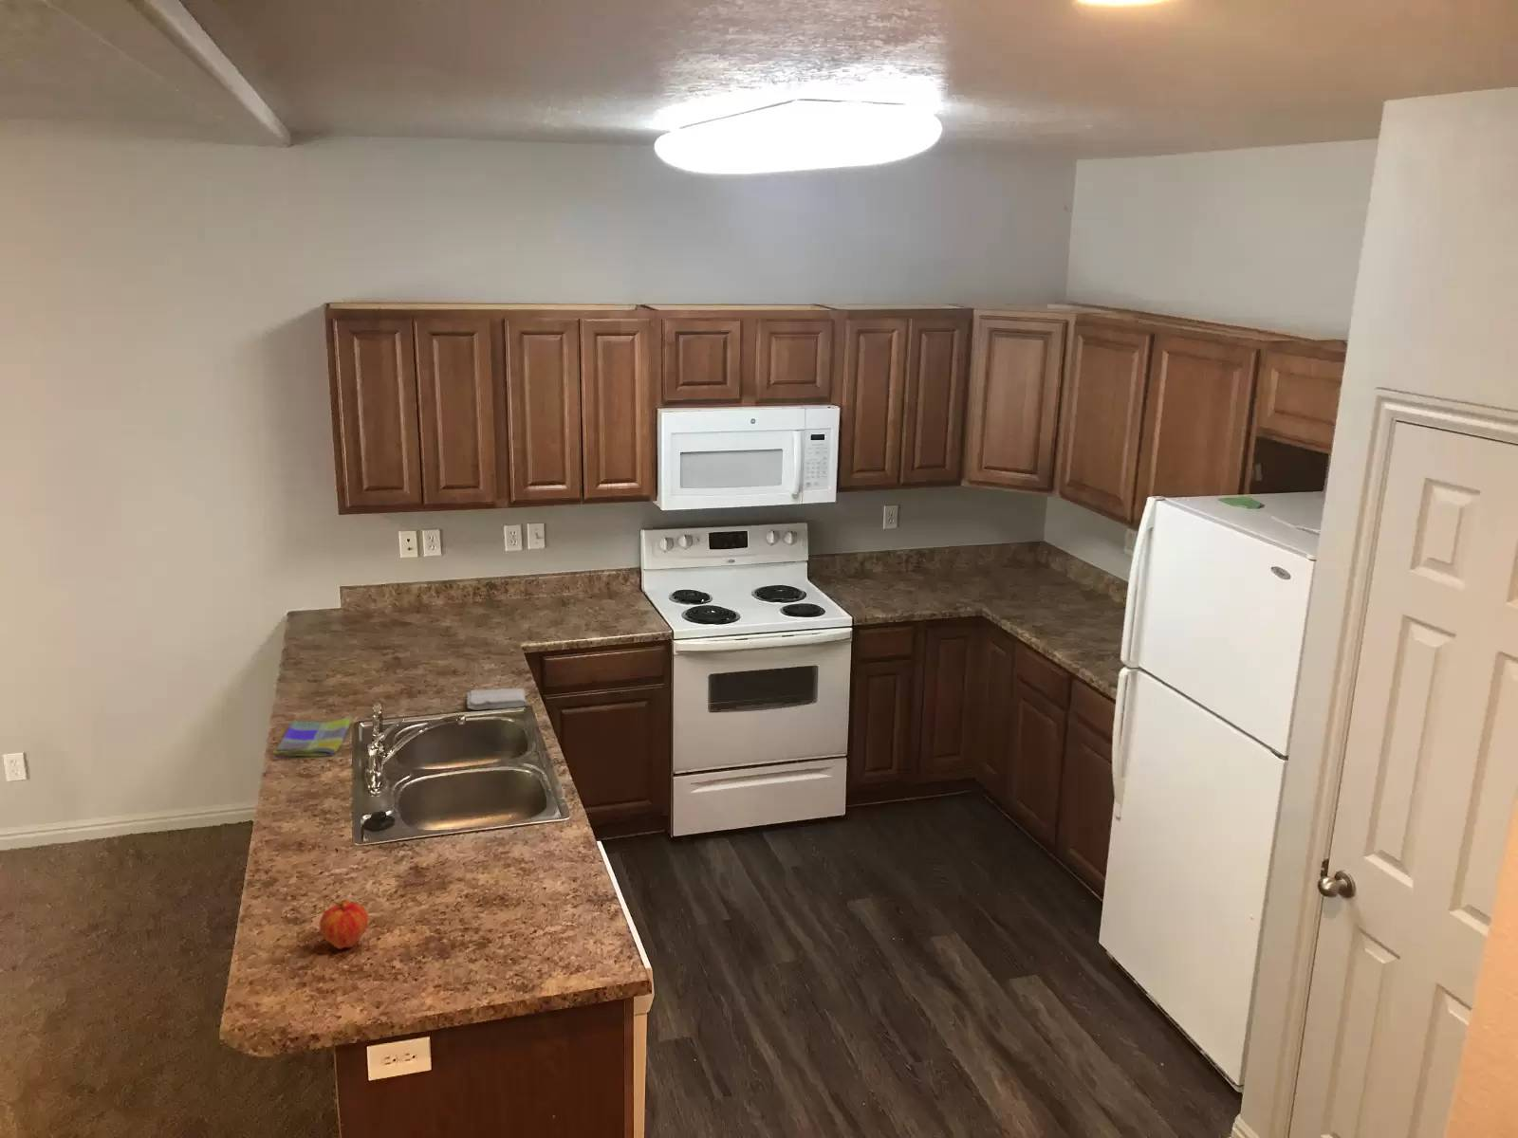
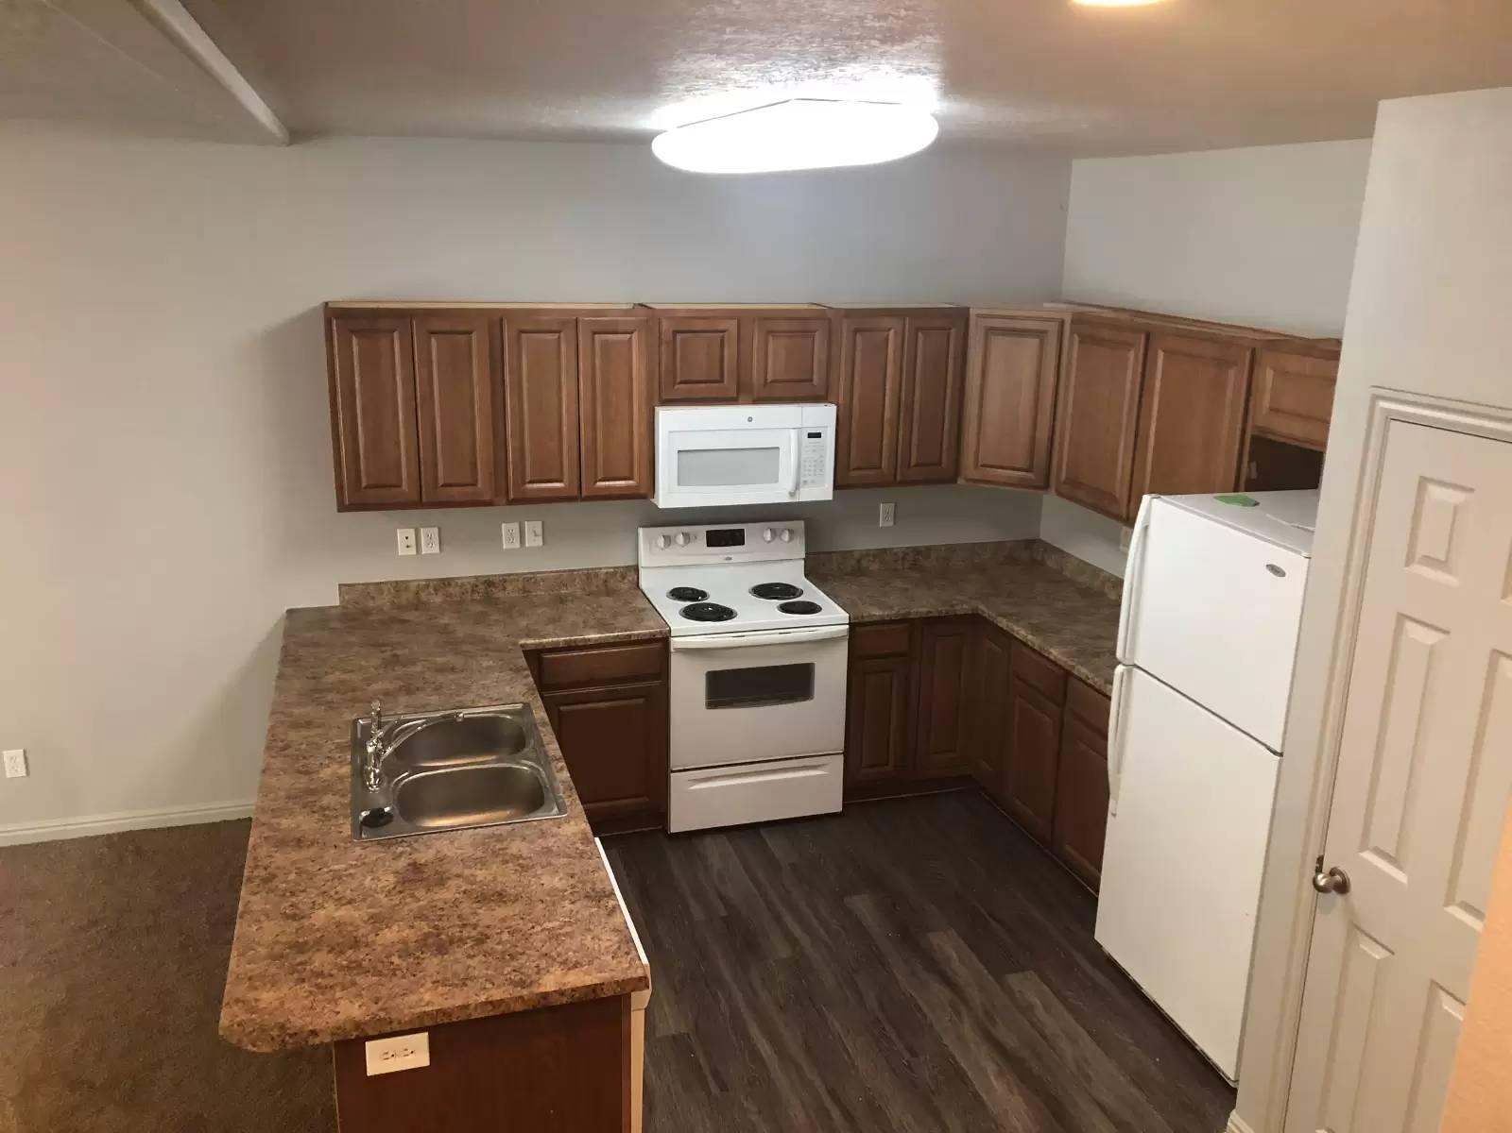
- dish towel (313, 736)
- fruit (343, 923)
- washcloth (496, 698)
